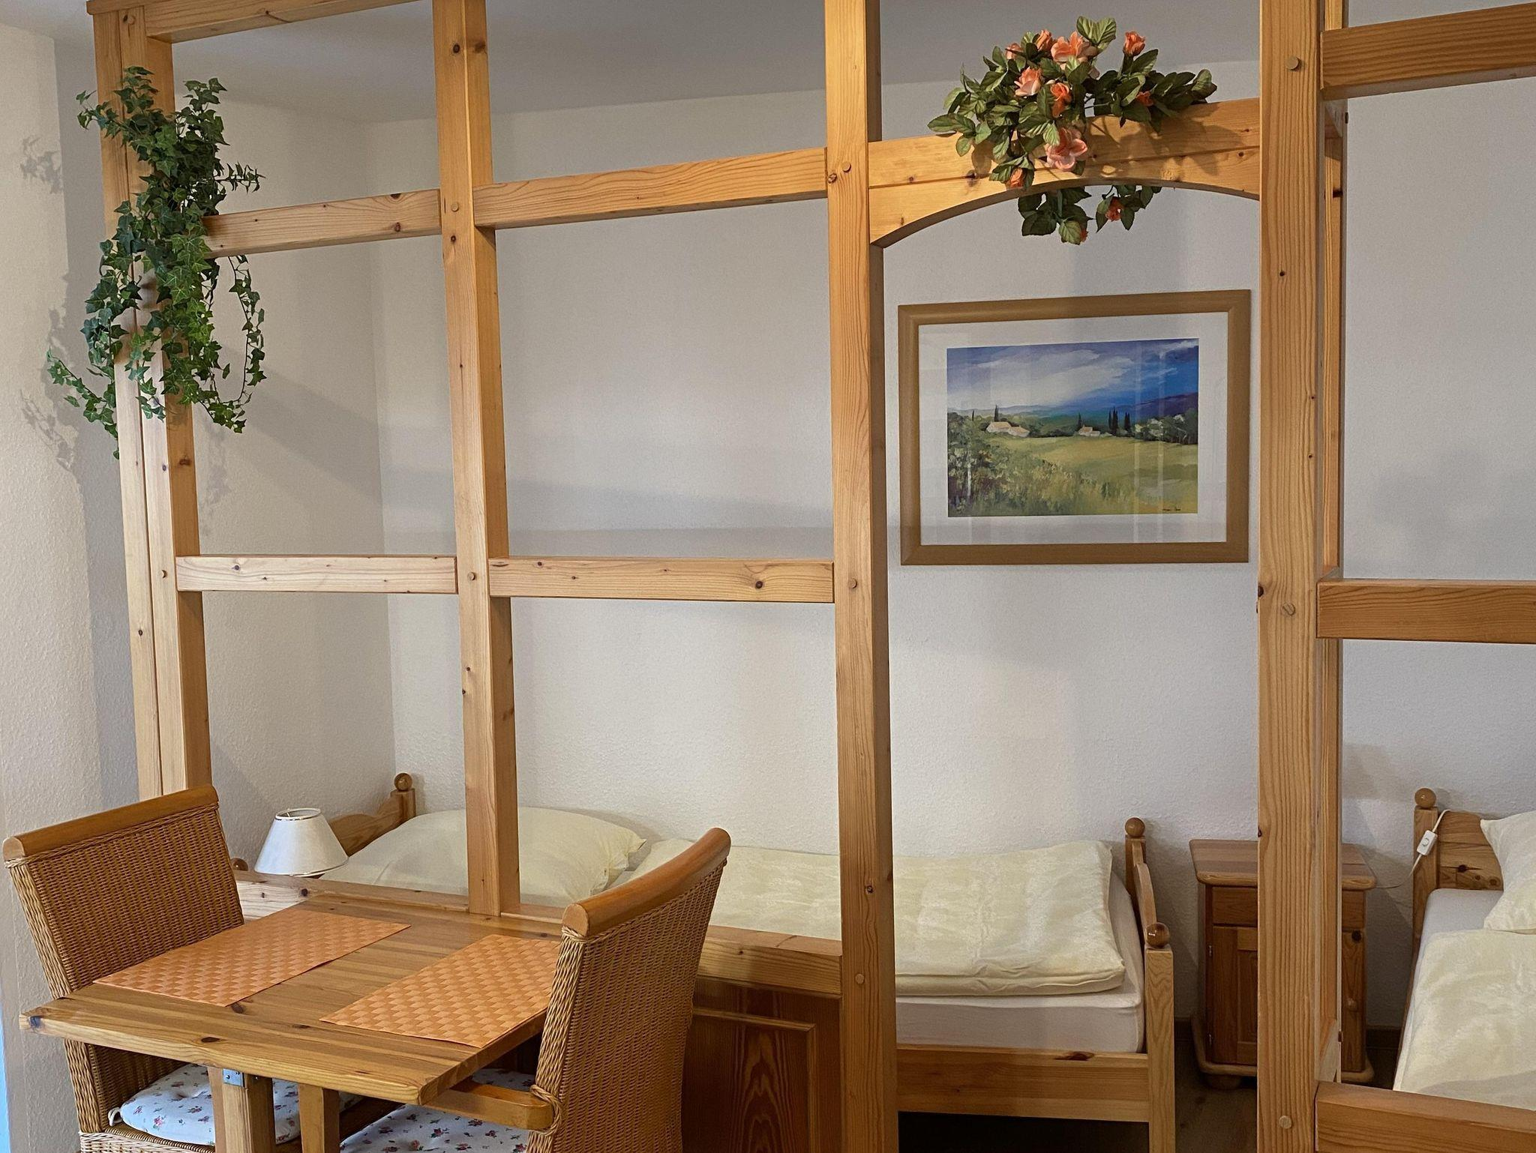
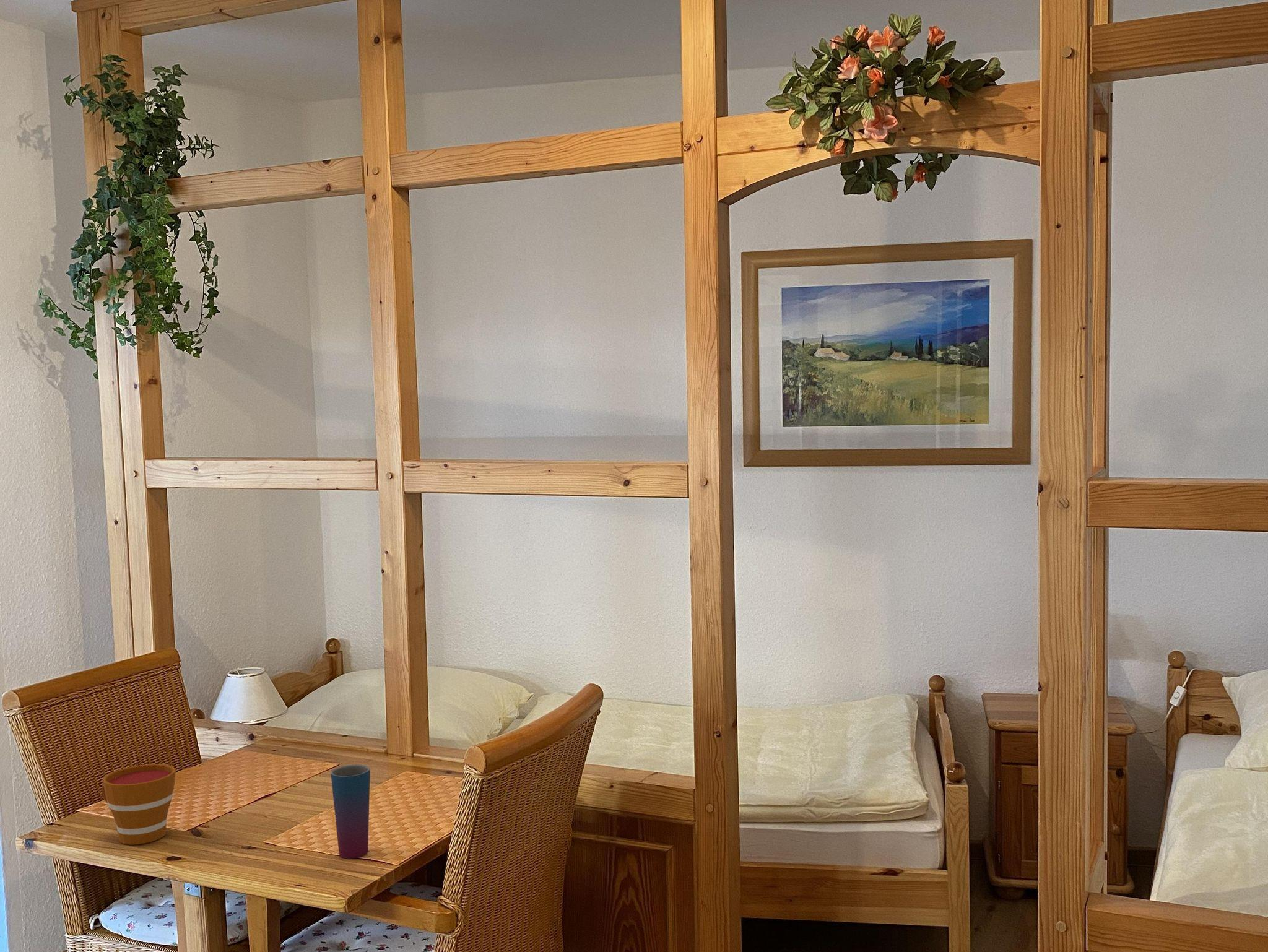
+ cup (135, 805)
+ cup (352, 811)
